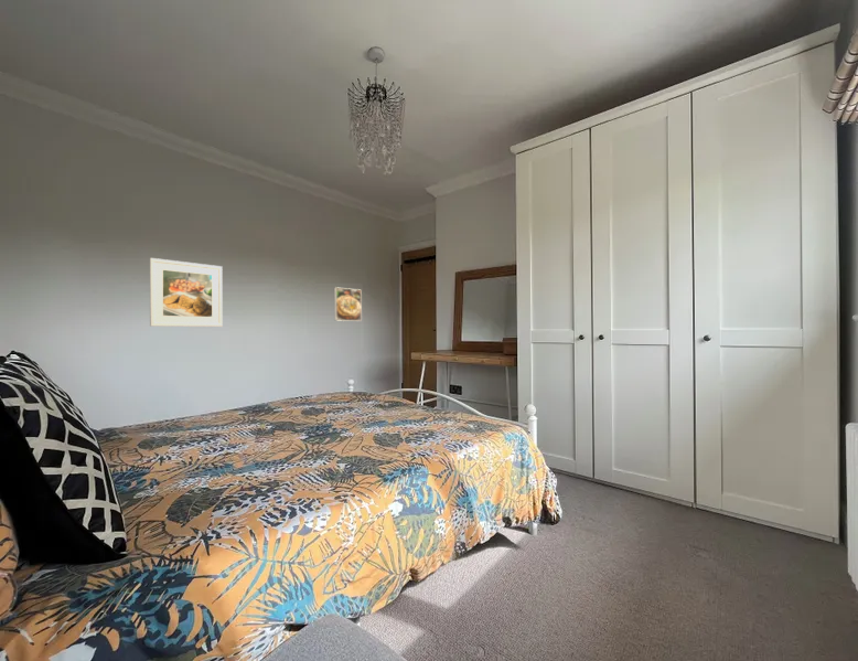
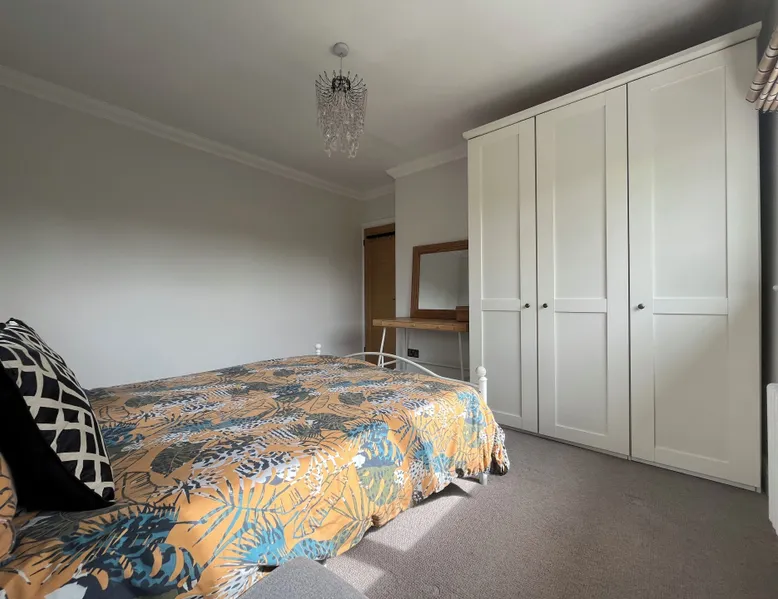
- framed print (347, 305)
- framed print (187, 294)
